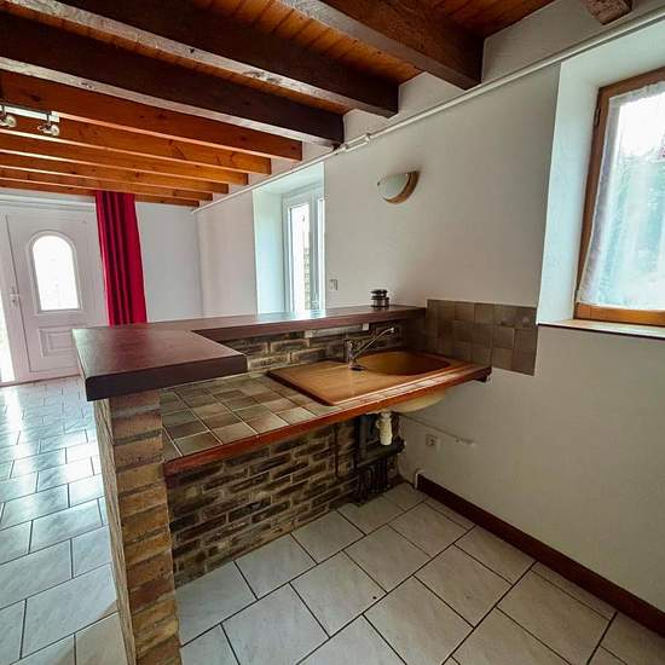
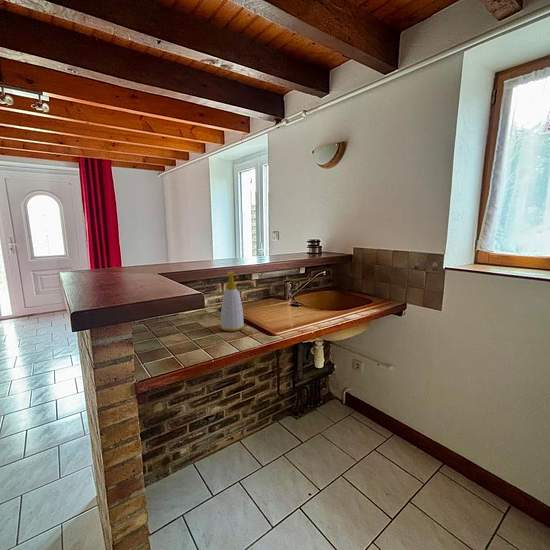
+ soap bottle (231, 300)
